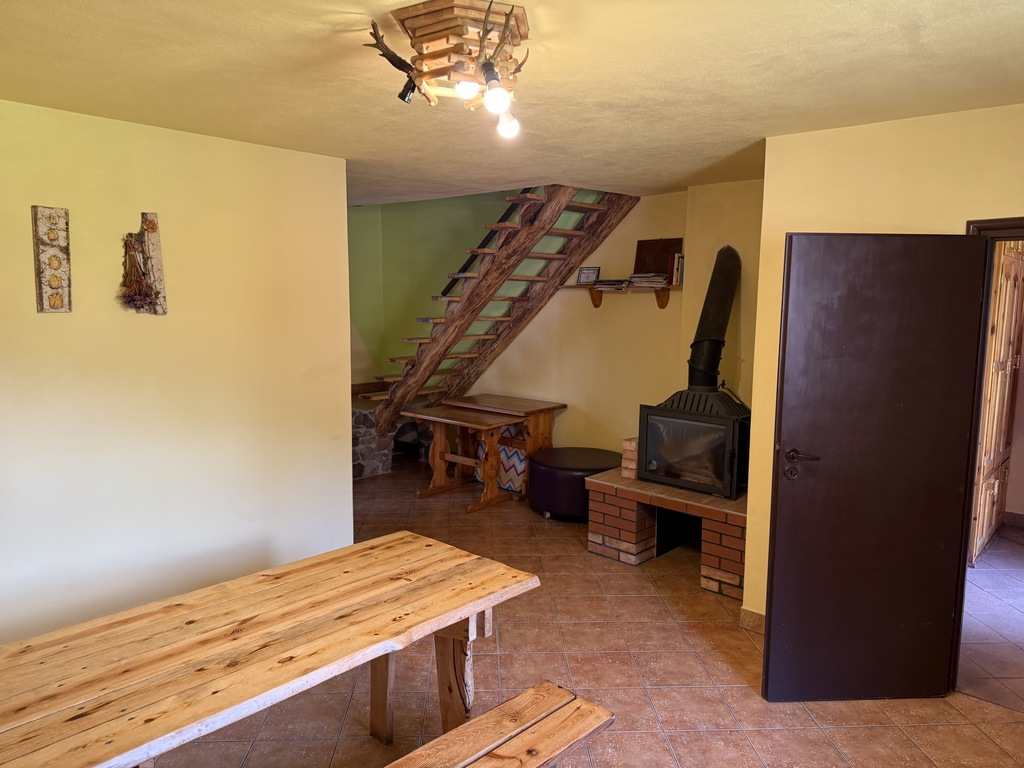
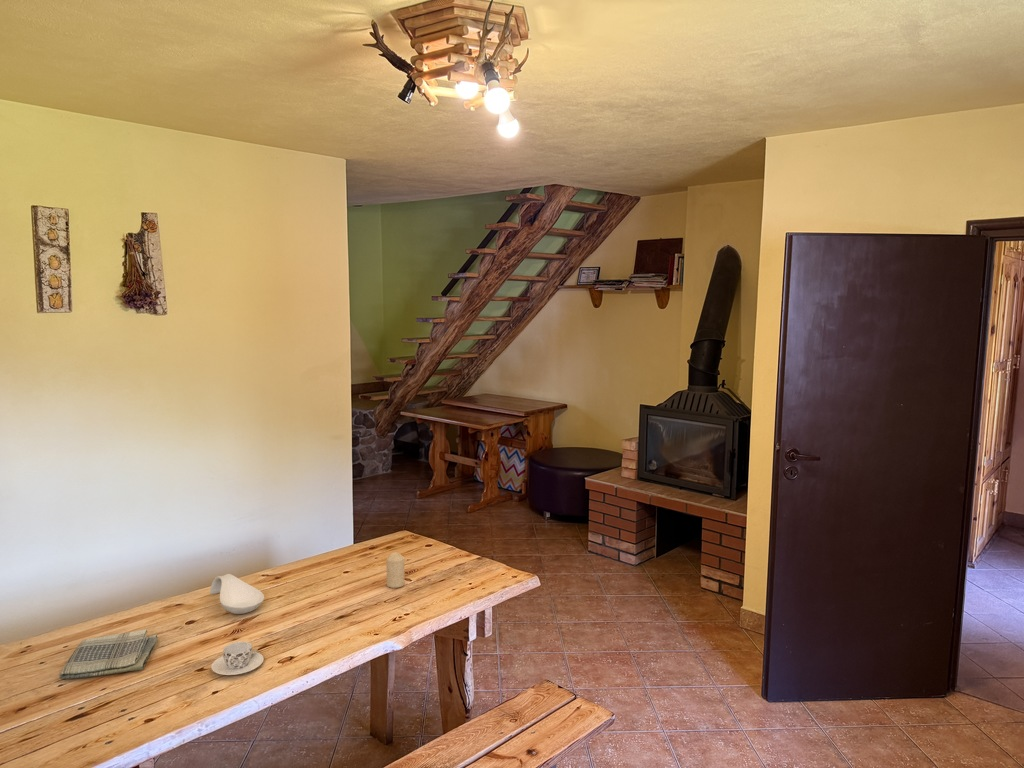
+ teacup (237, 656)
+ spoon rest (233, 592)
+ dish towel (112, 652)
+ candle (395, 569)
